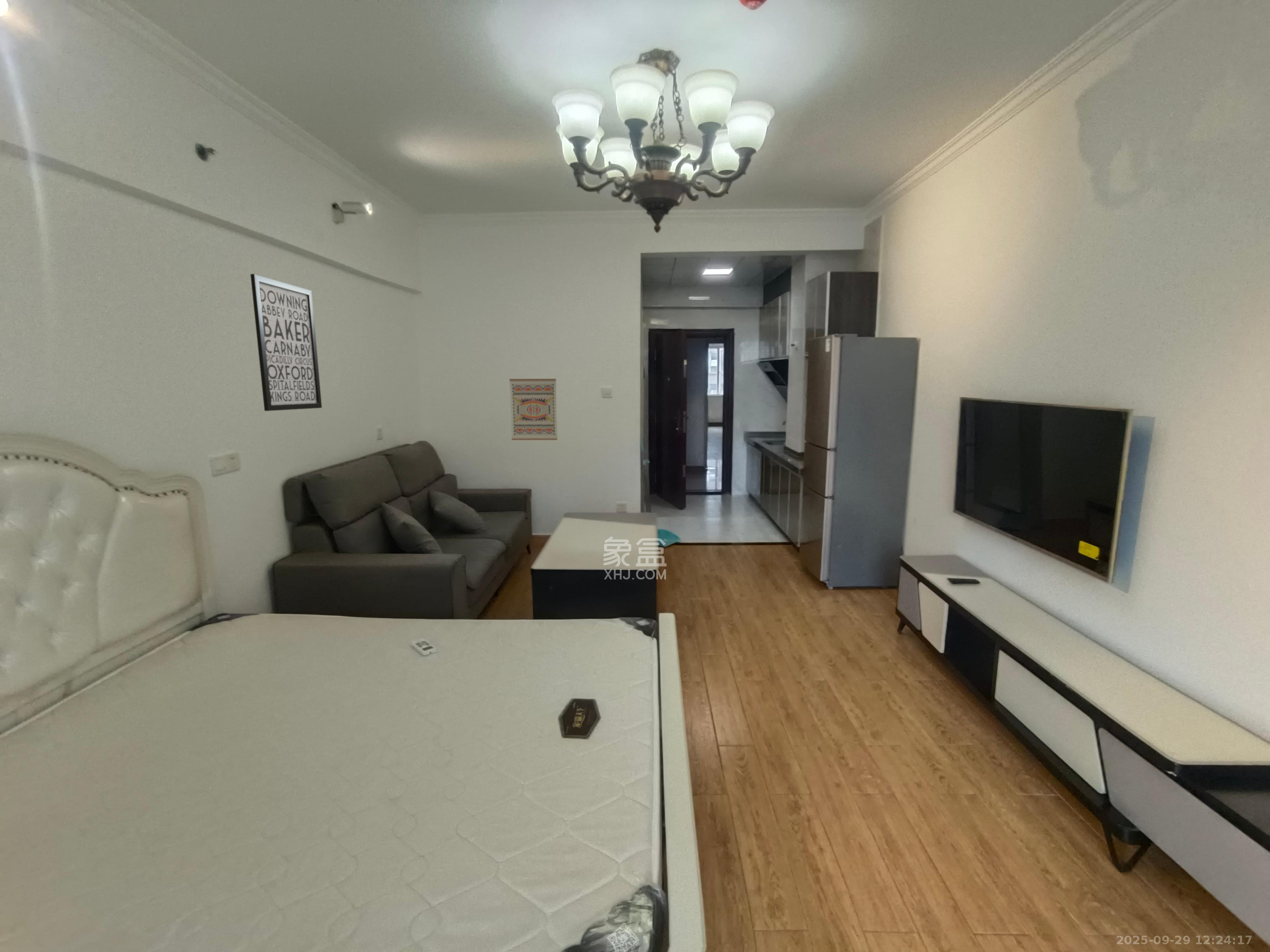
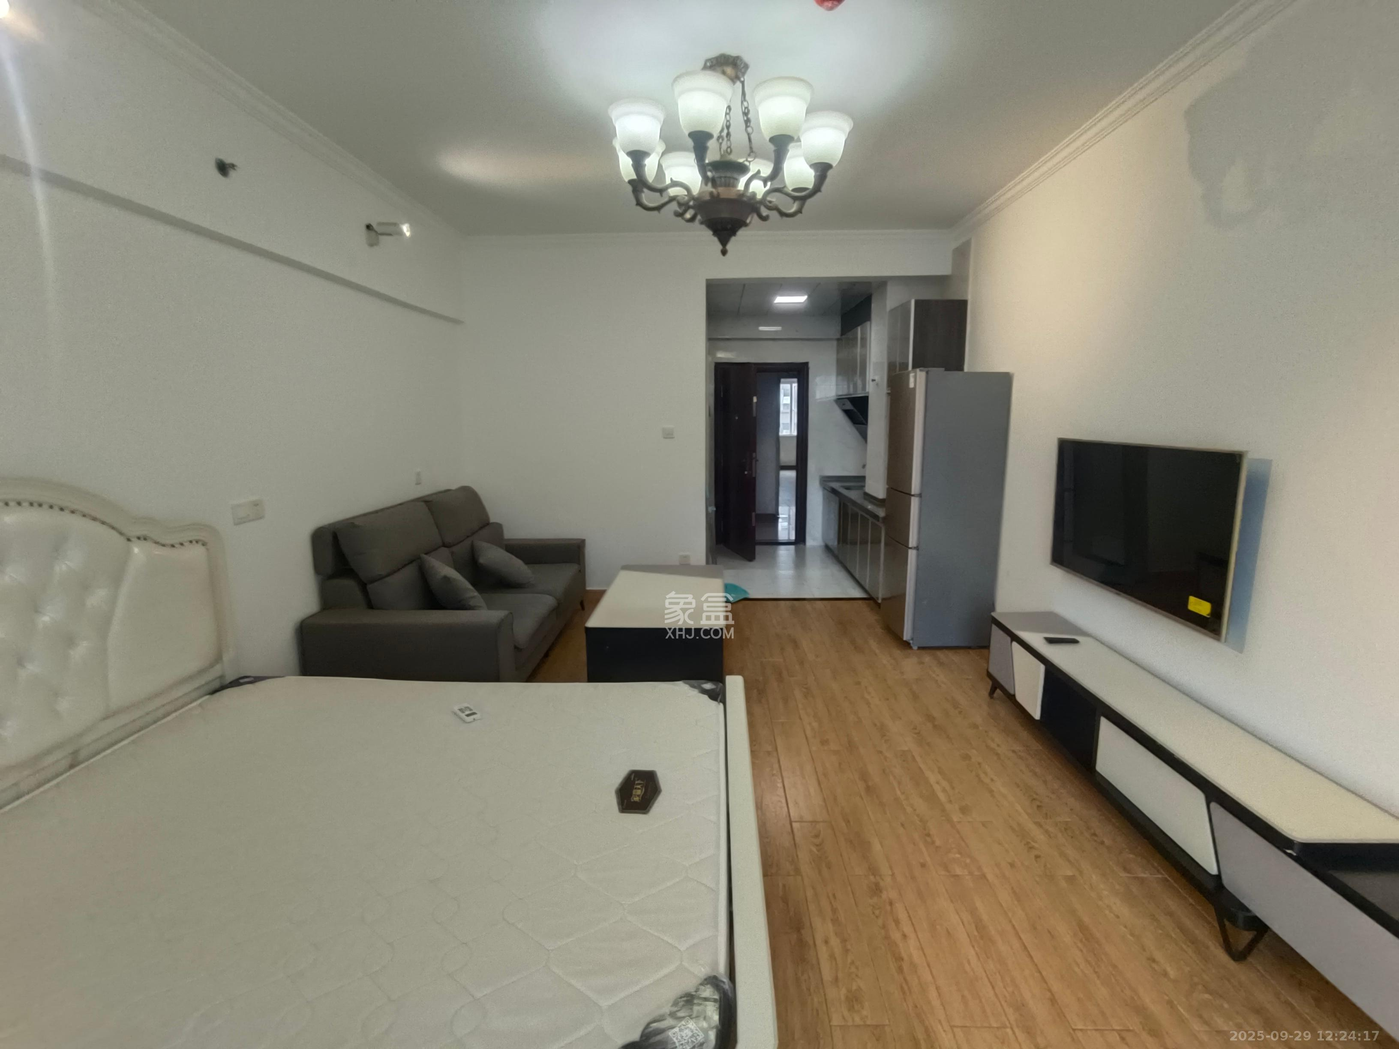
- wall art (533, 410)
- wall art (289, 347)
